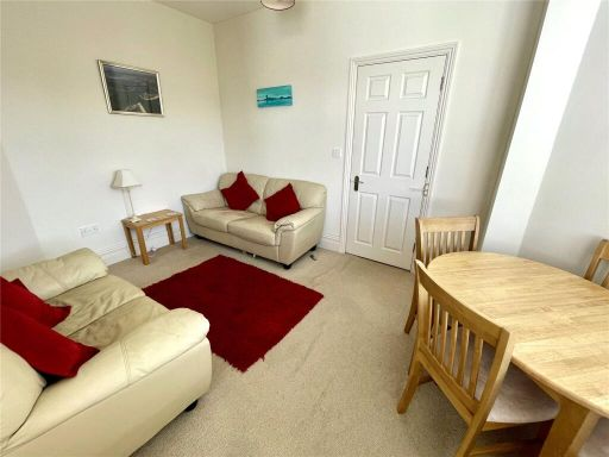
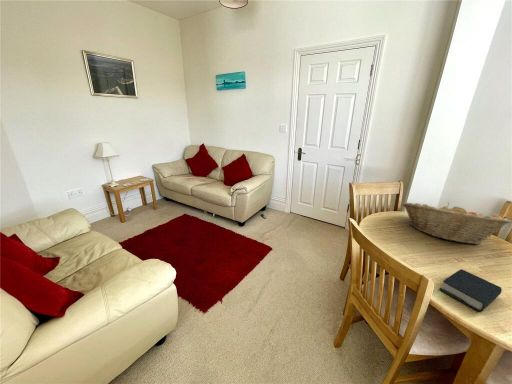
+ fruit basket (448, 217)
+ book (470, 288)
